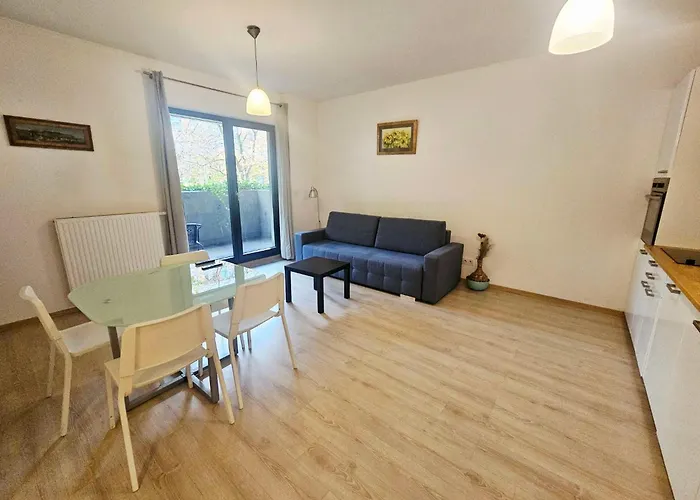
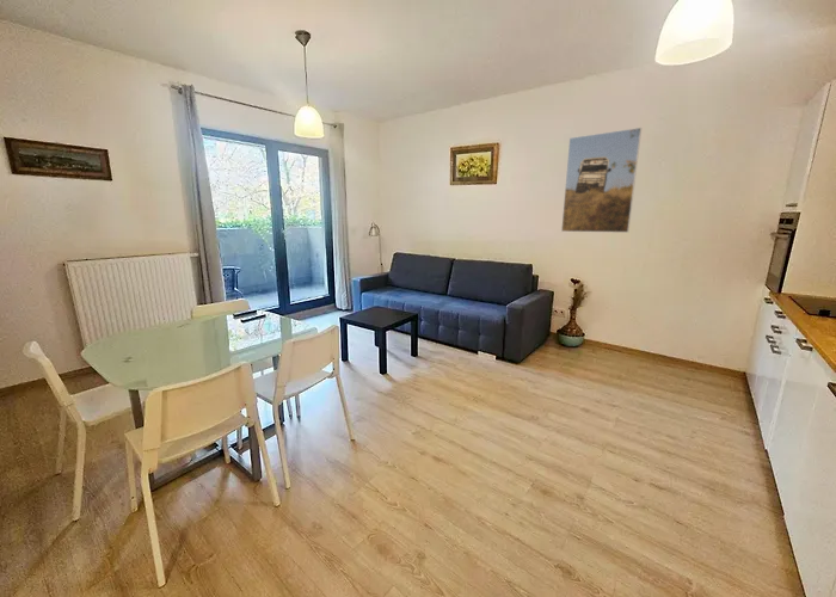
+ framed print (597, 184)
